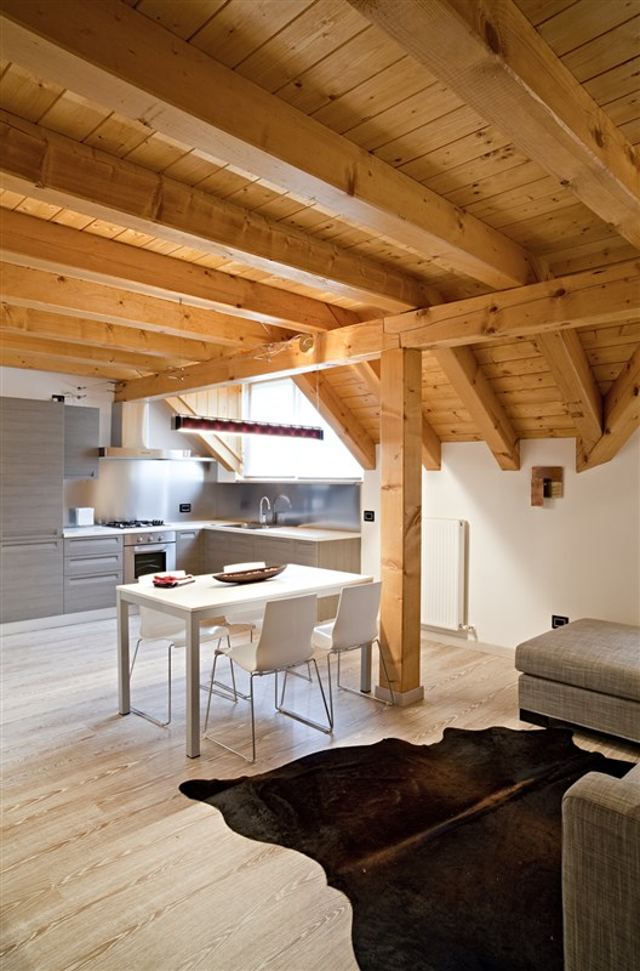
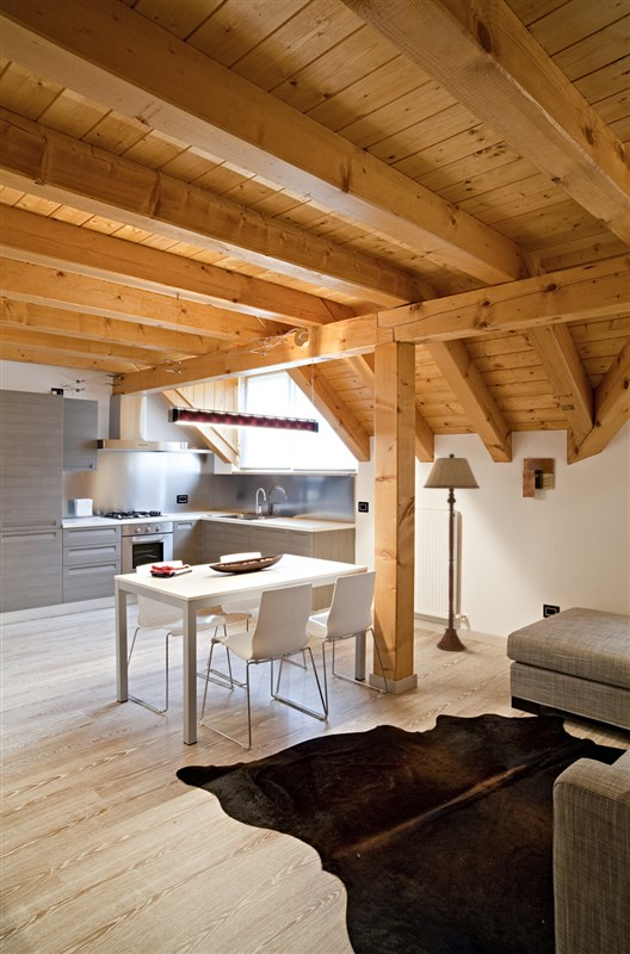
+ floor lamp (450, 550)
